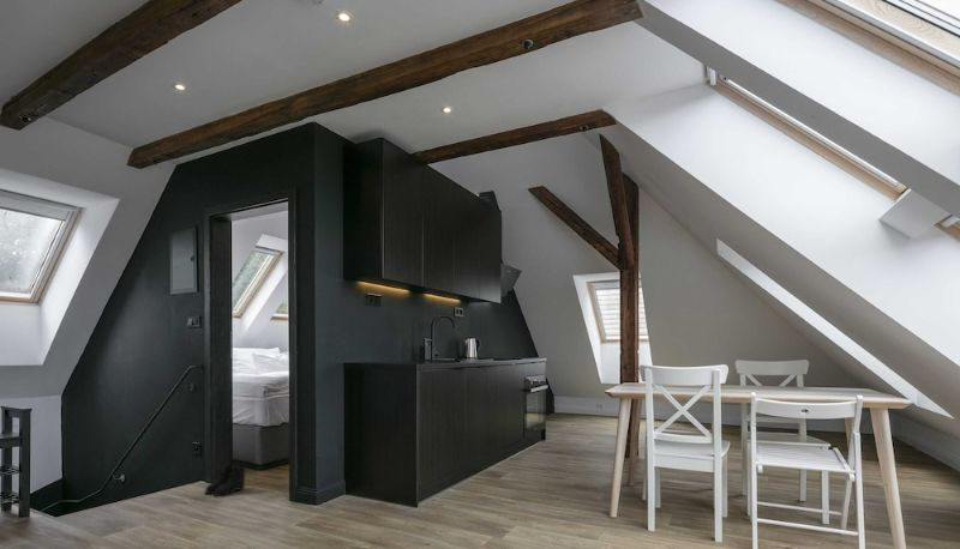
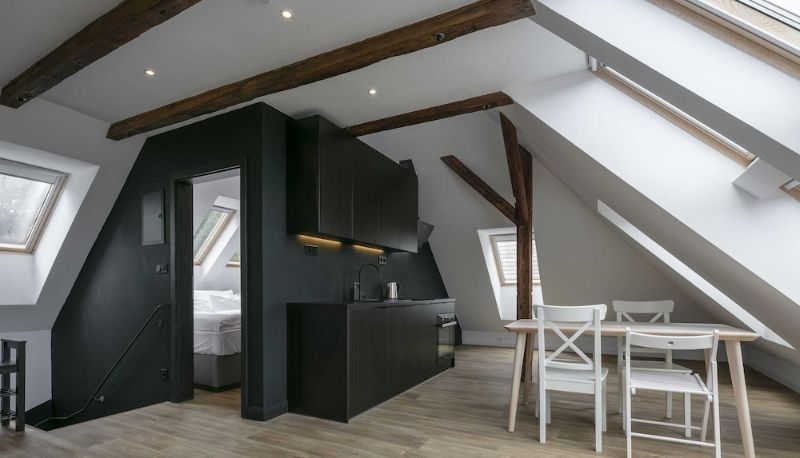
- boots (226, 478)
